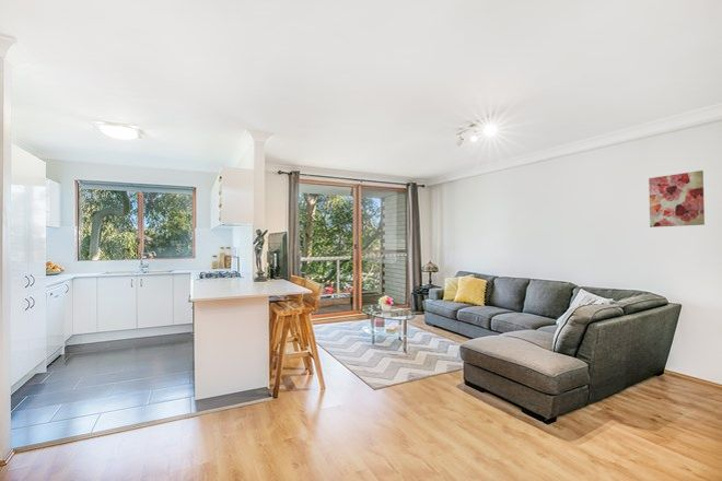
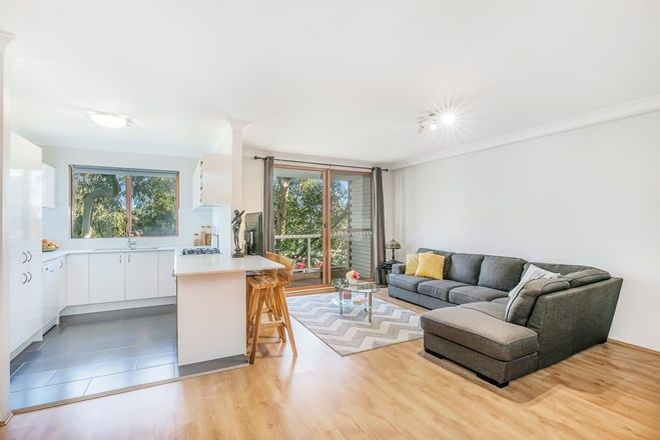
- wall art (675, 200)
